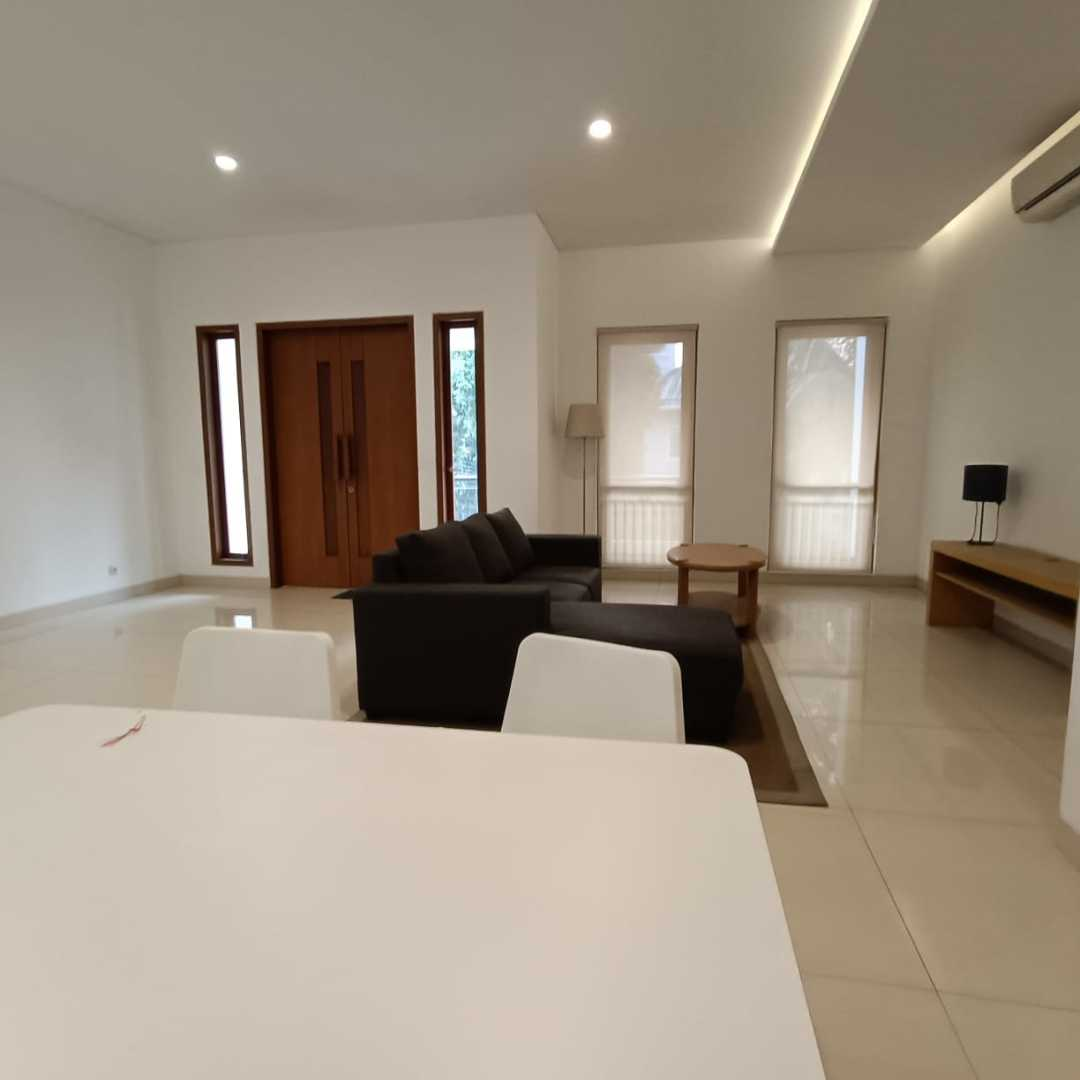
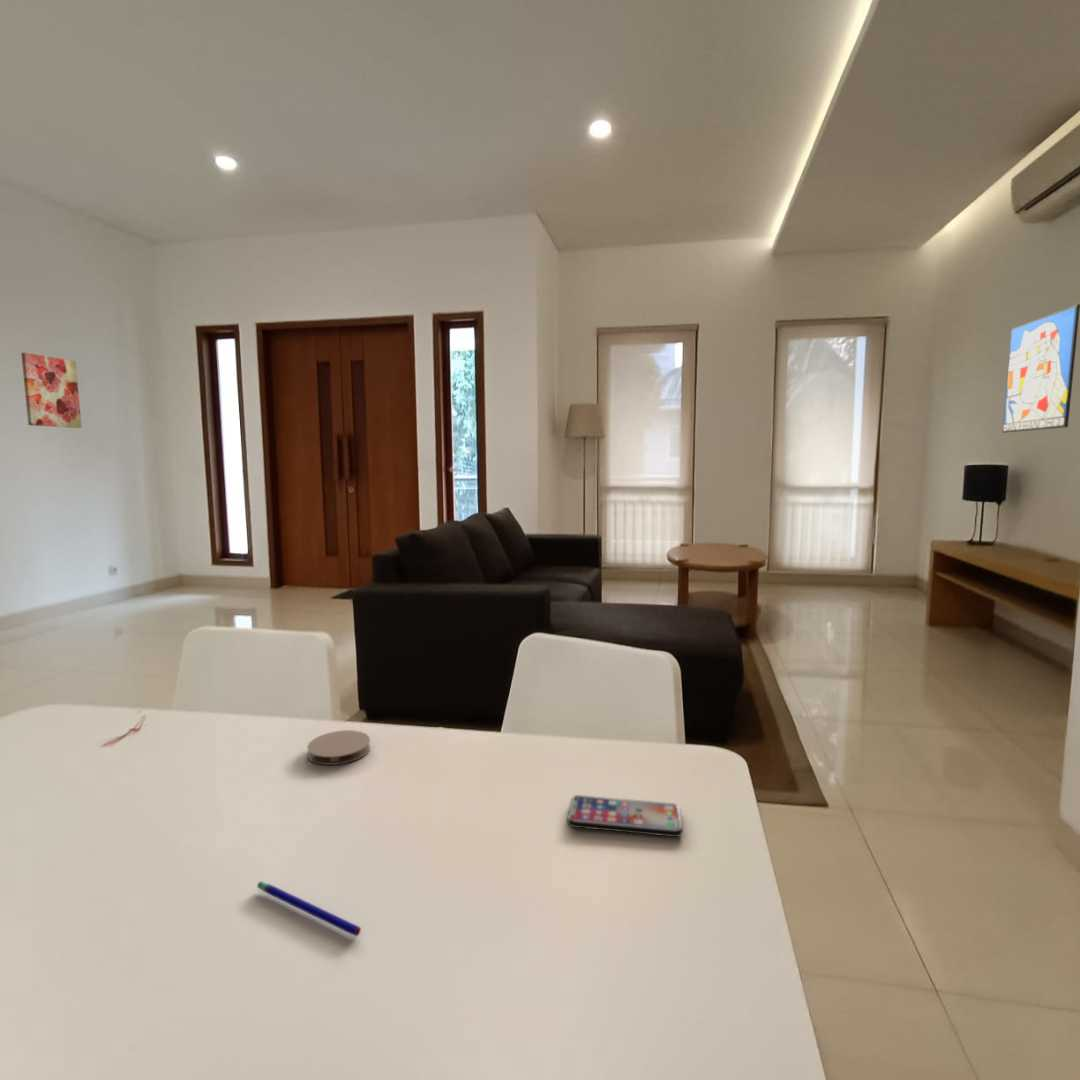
+ pen (306, 906)
+ smartphone (624, 814)
+ coaster (339, 746)
+ wall art (1037, 374)
+ wall art (52, 392)
